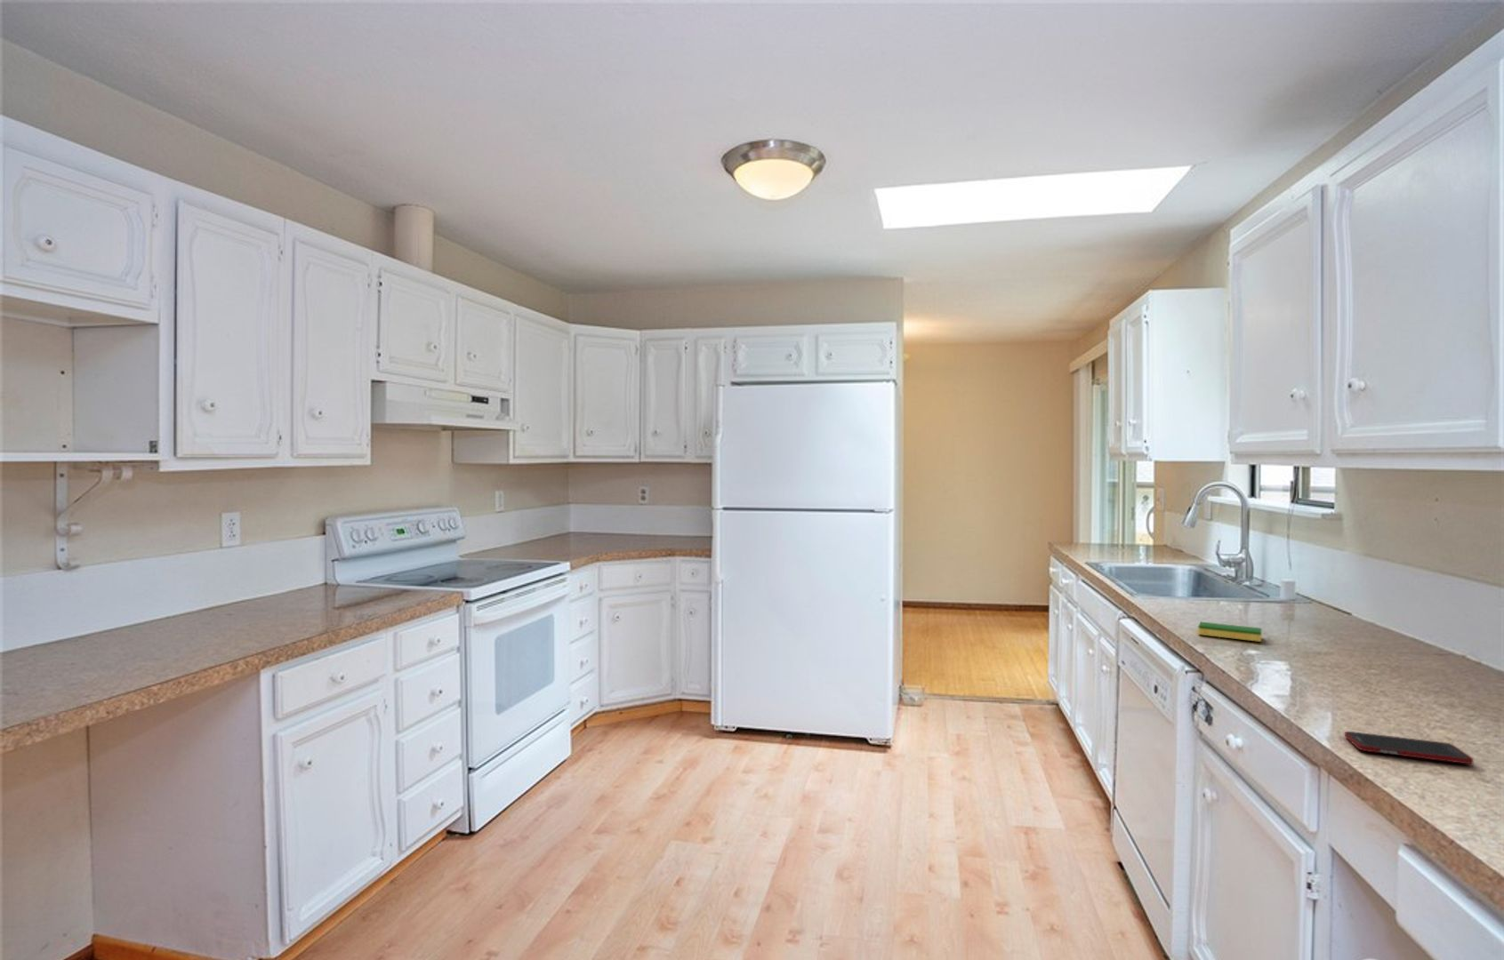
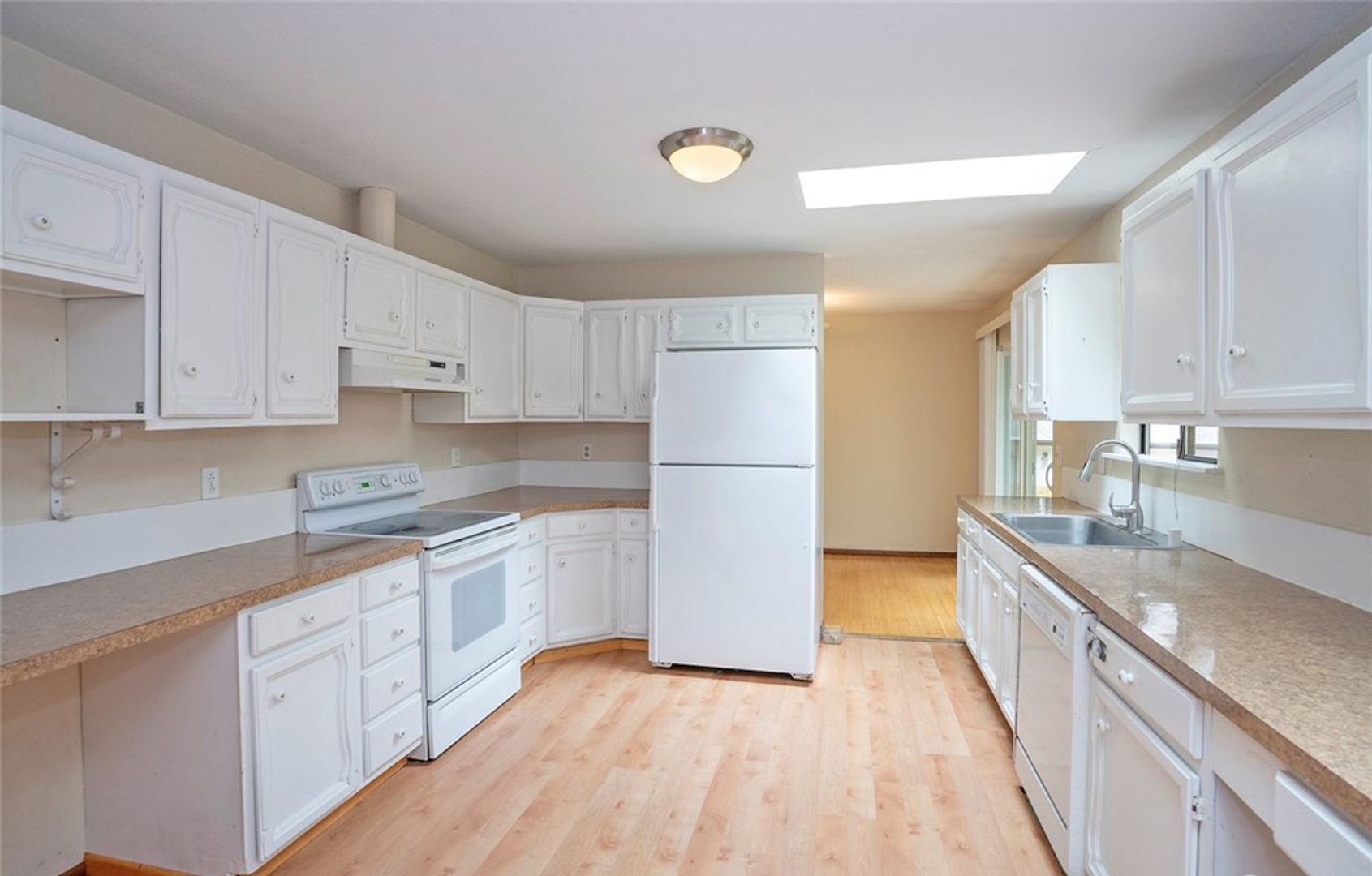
- dish sponge (1229, 631)
- cell phone (1405, 746)
